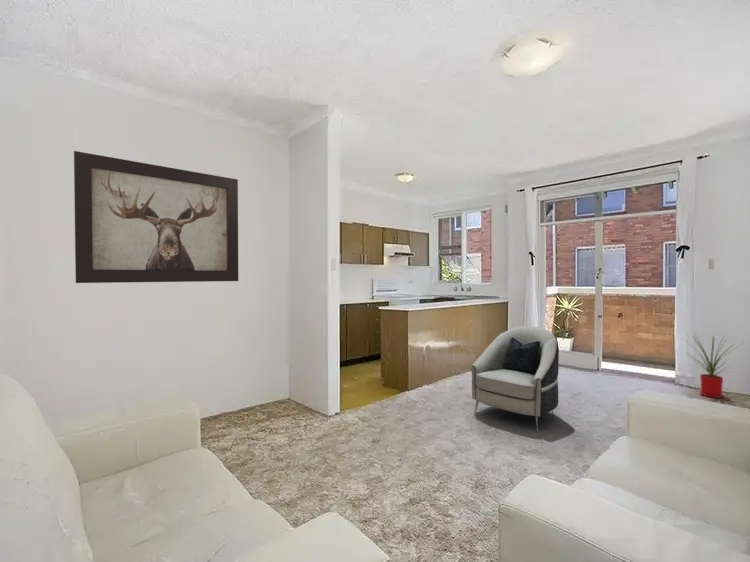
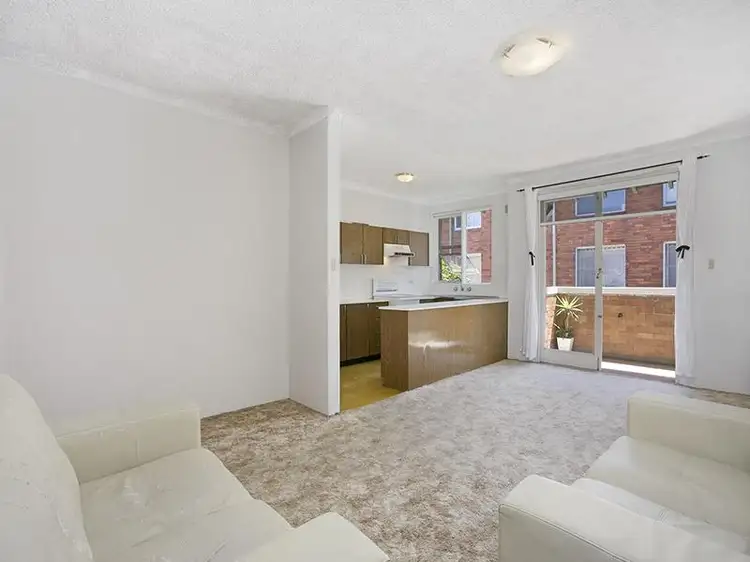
- armchair (517, 363)
- house plant (711, 364)
- wall art (166, 224)
